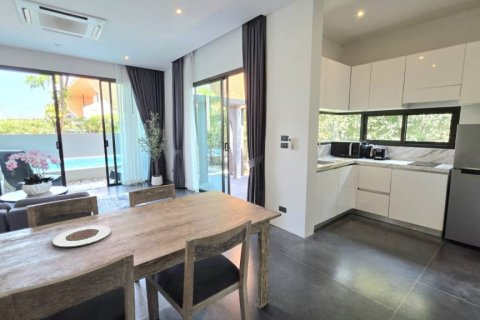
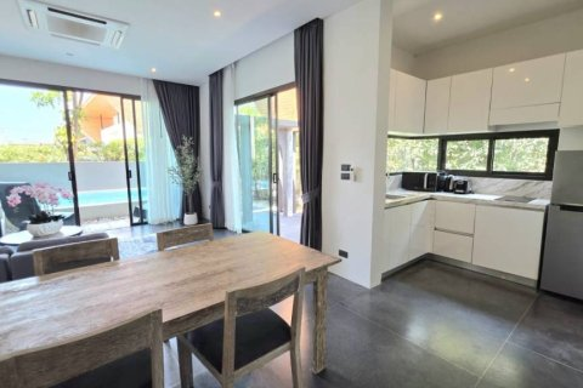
- plate (83, 234)
